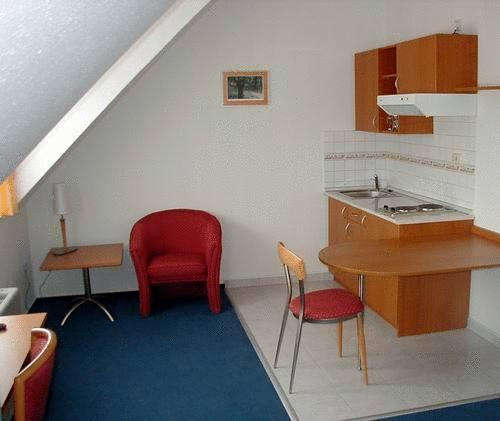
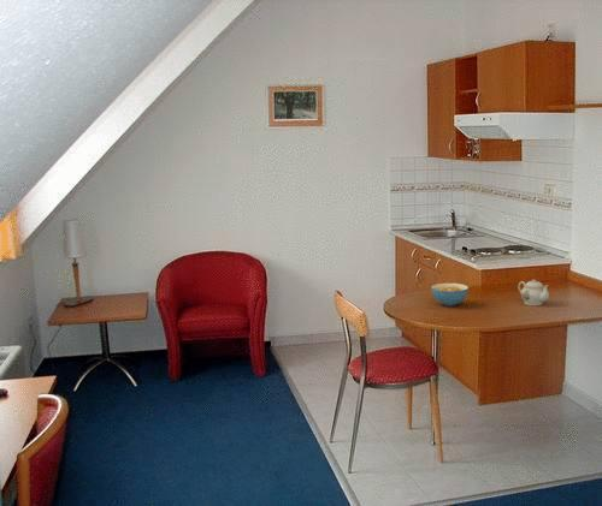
+ teapot (532, 291)
+ cereal bowl (449, 296)
